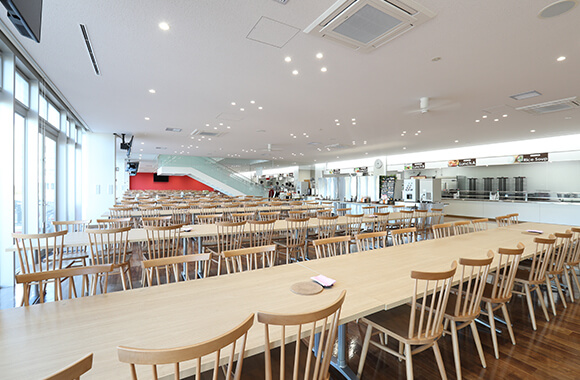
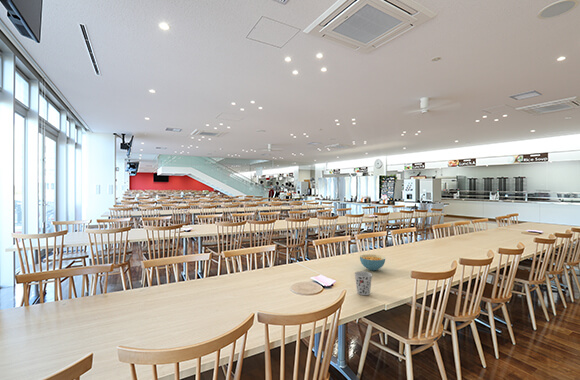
+ cup (363, 283)
+ cereal bowl (372, 263)
